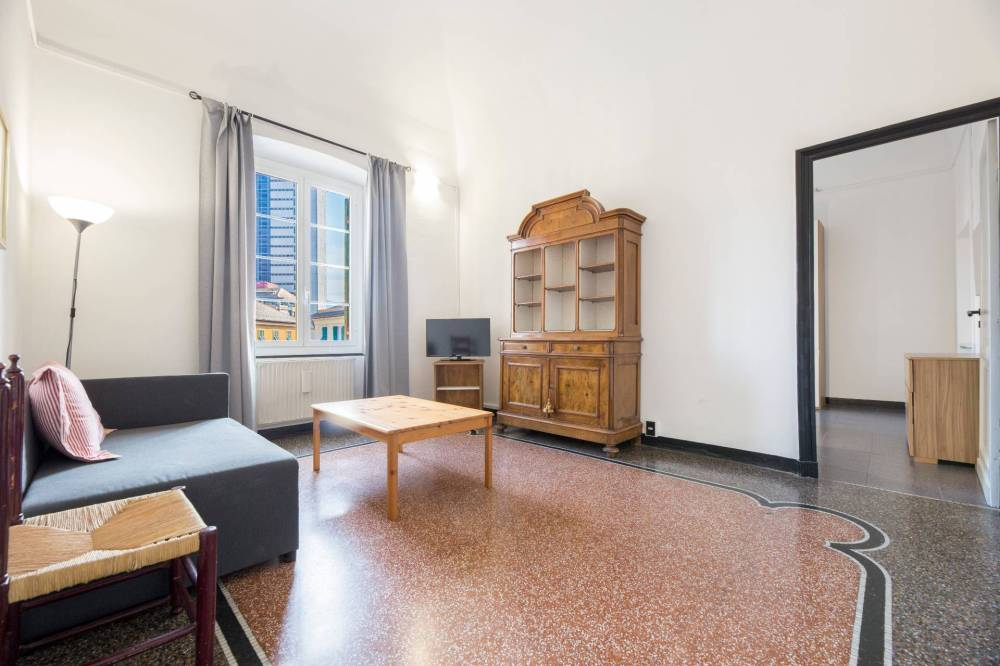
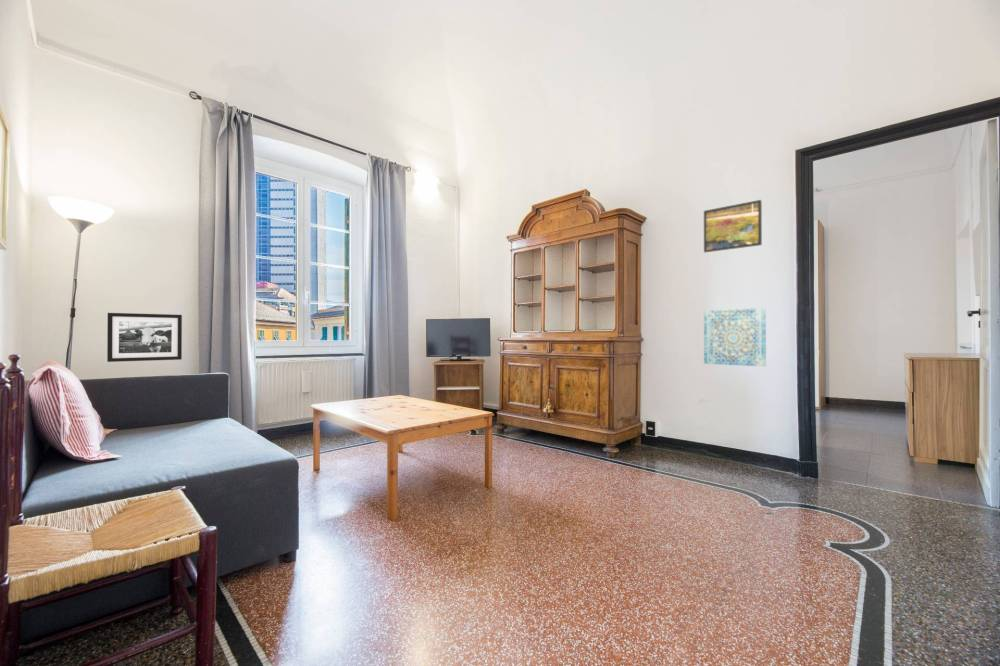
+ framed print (731, 227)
+ wall art (733, 337)
+ picture frame (146, 337)
